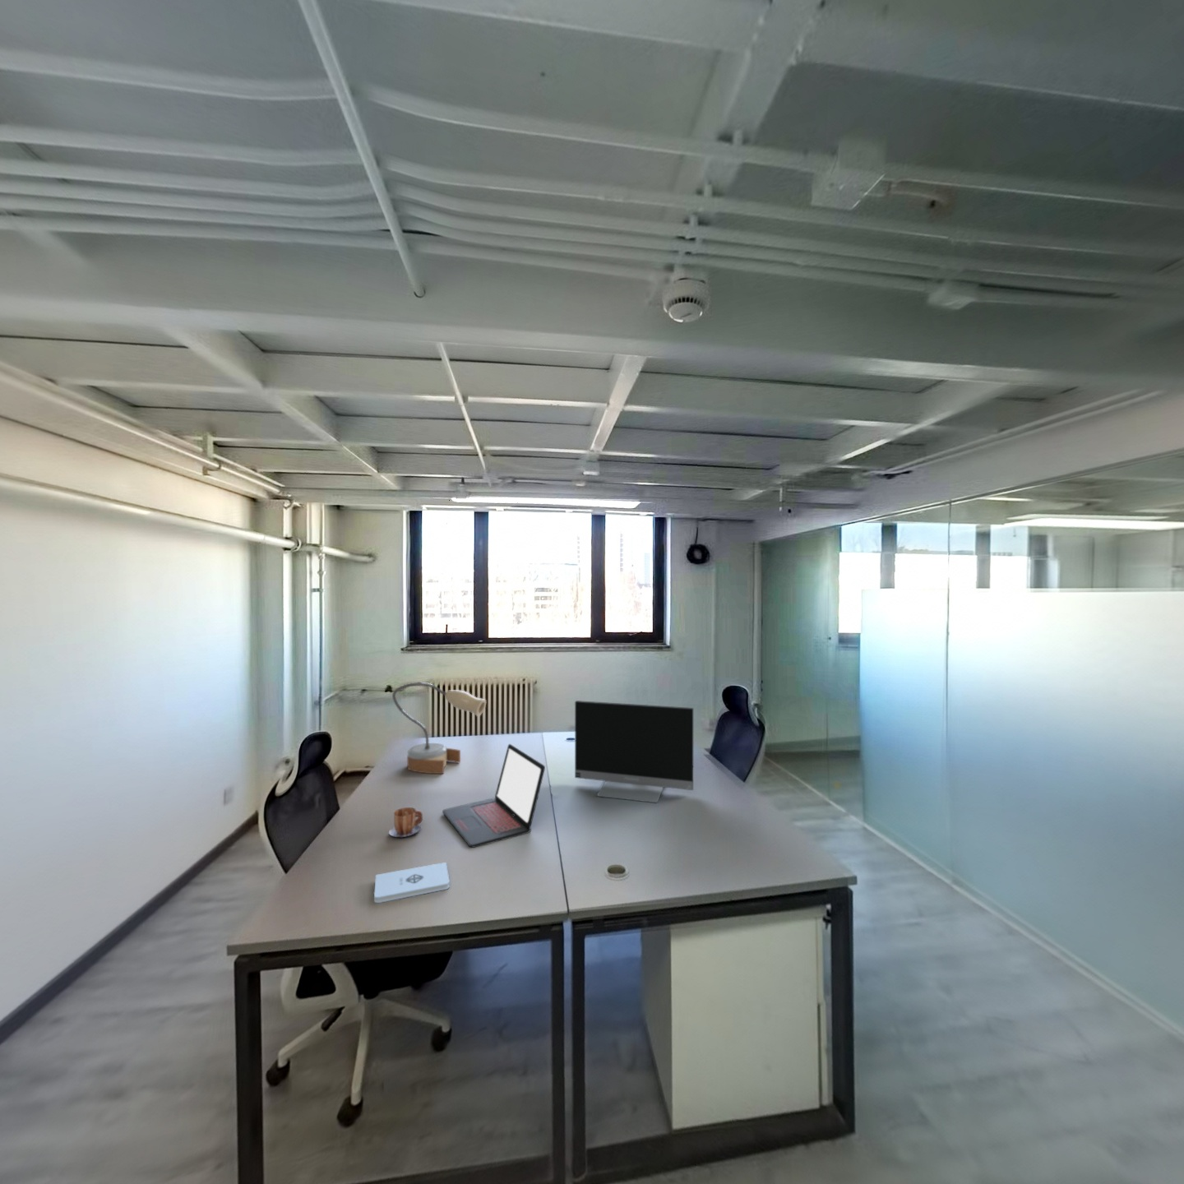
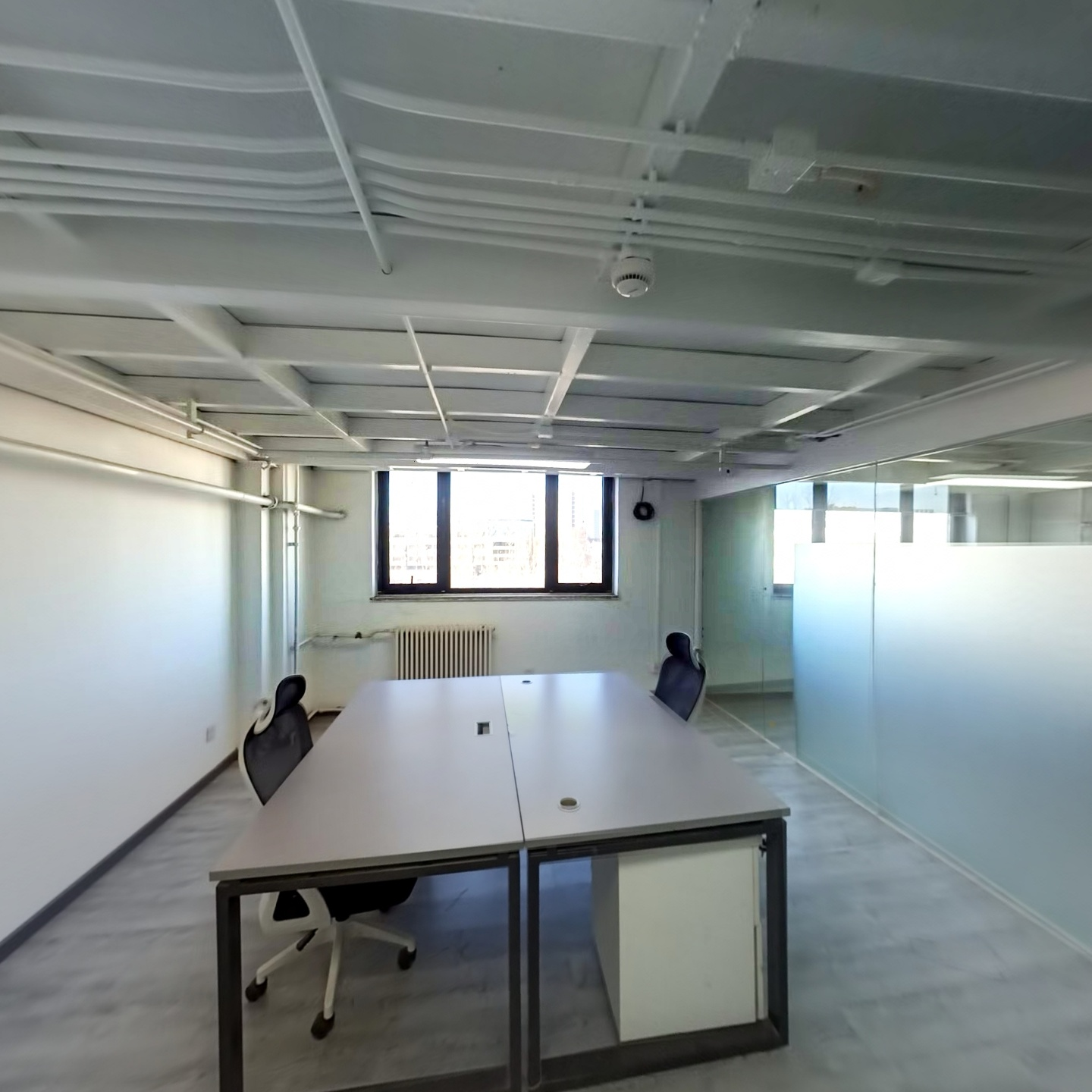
- table lamp (427, 731)
- laptop (496, 792)
- mug (406, 822)
- monitor (632, 747)
- notepad (412, 881)
